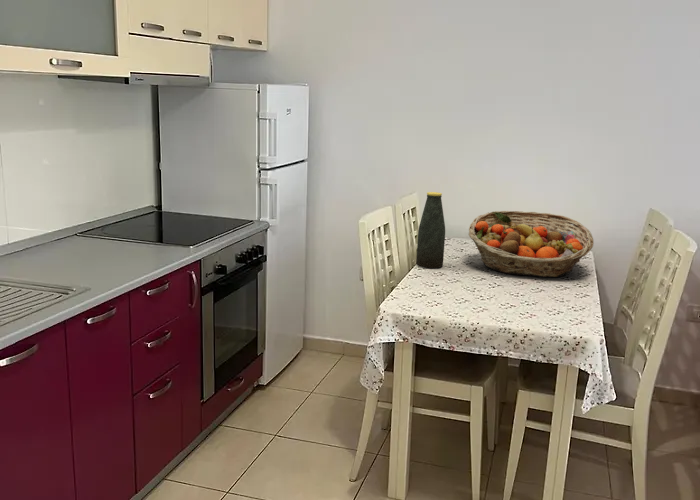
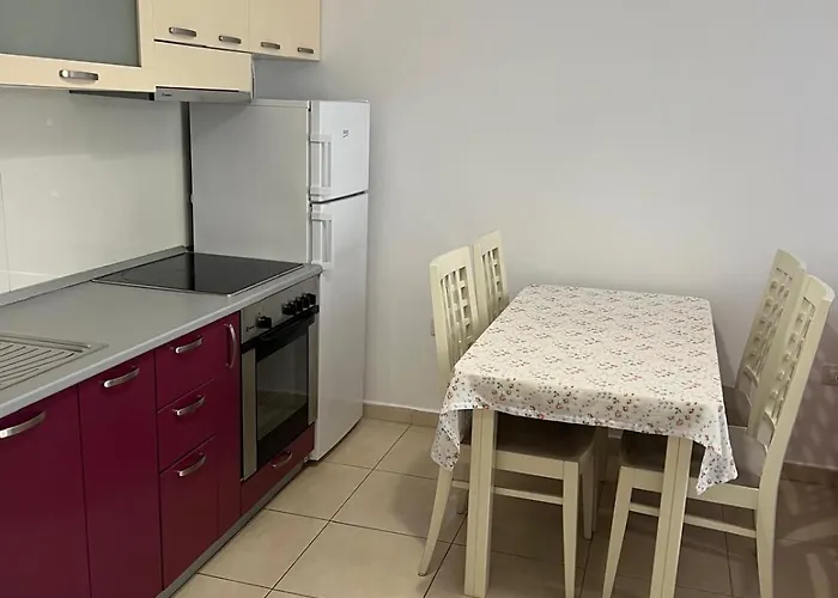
- fruit basket (528, 242)
- bottle (431, 229)
